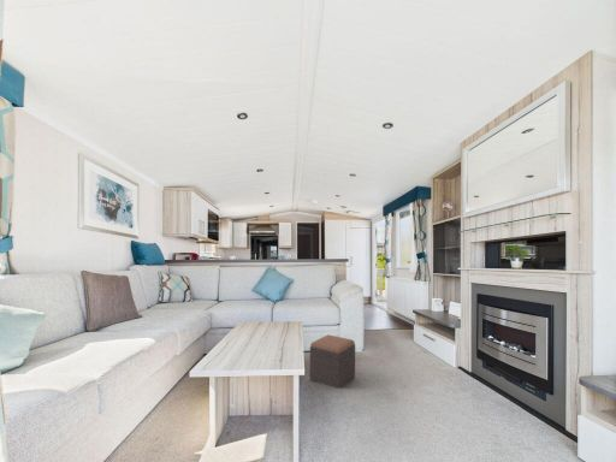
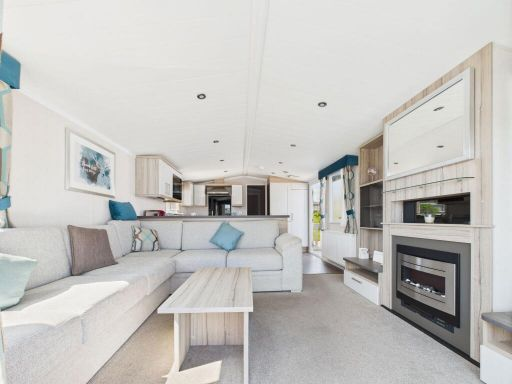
- footstool (332, 359)
